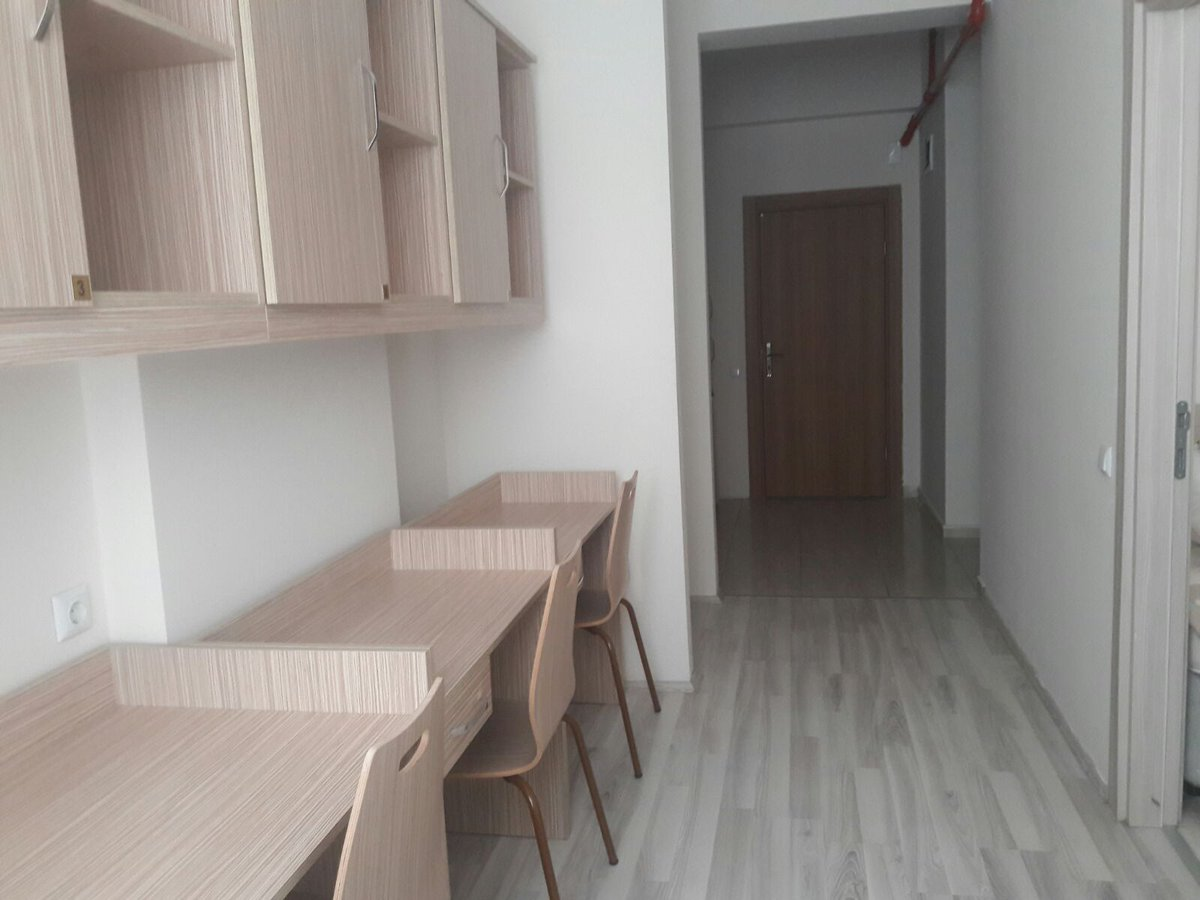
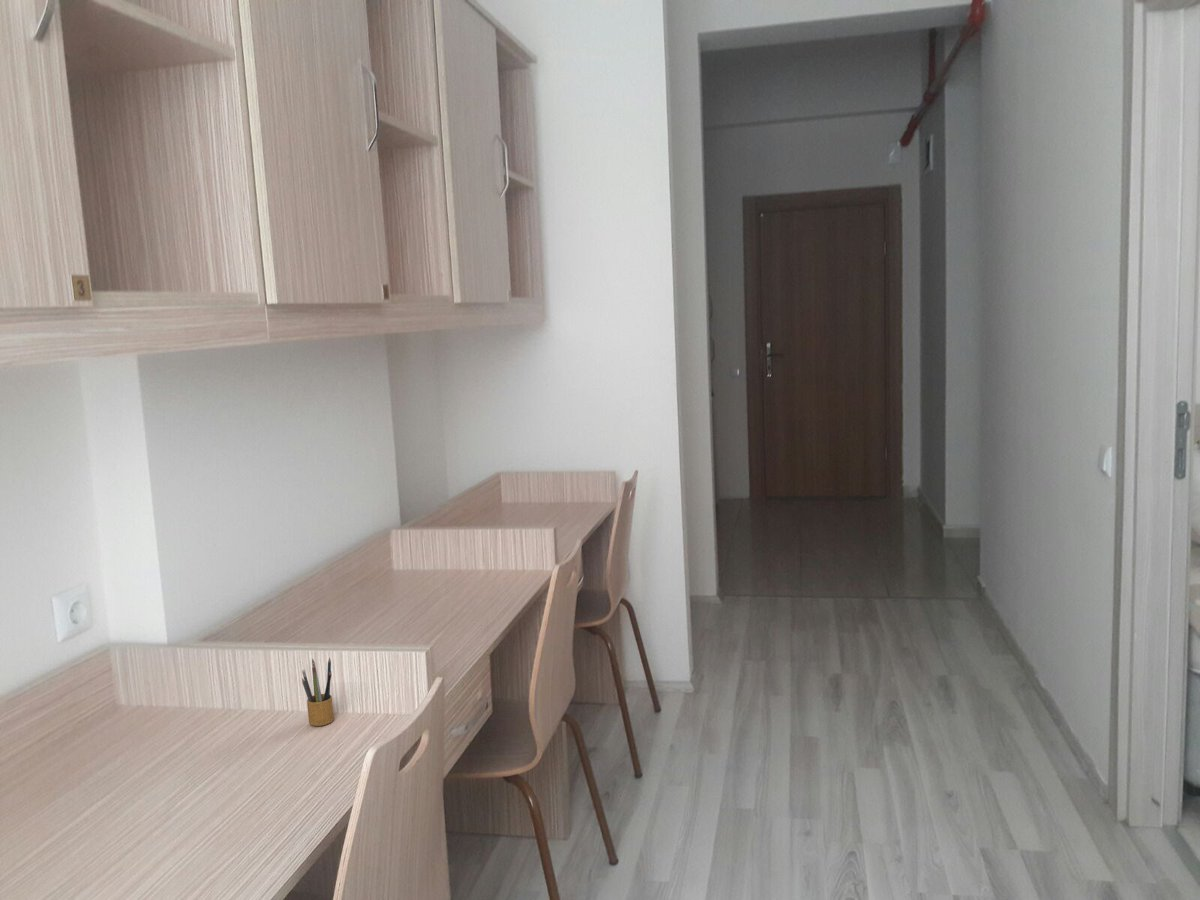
+ pencil box (320, 692)
